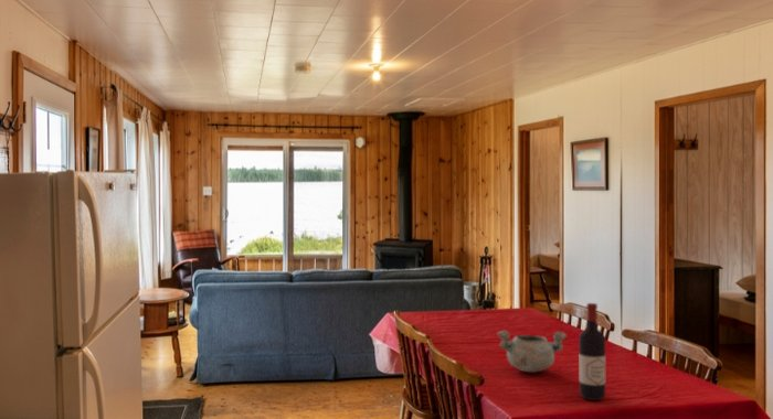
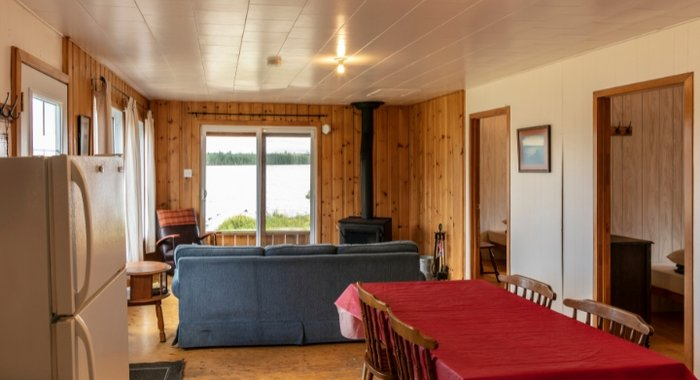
- wine bottle (592, 351)
- decorative bowl (531, 350)
